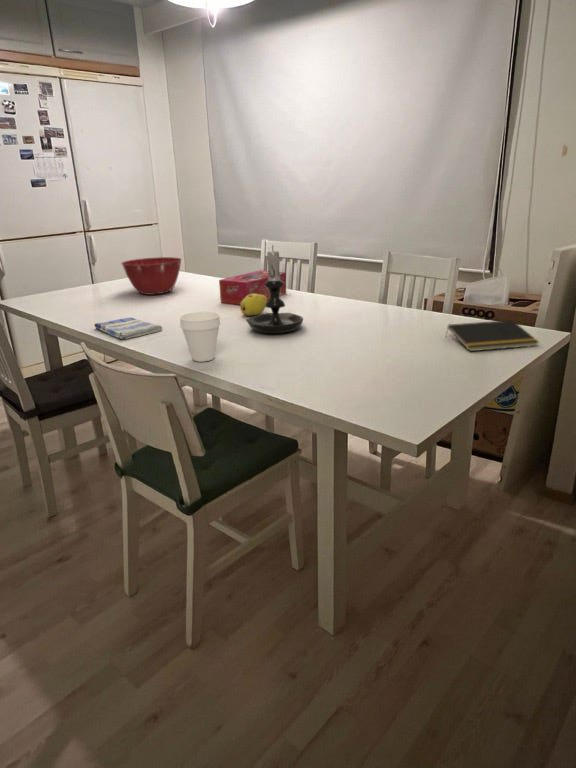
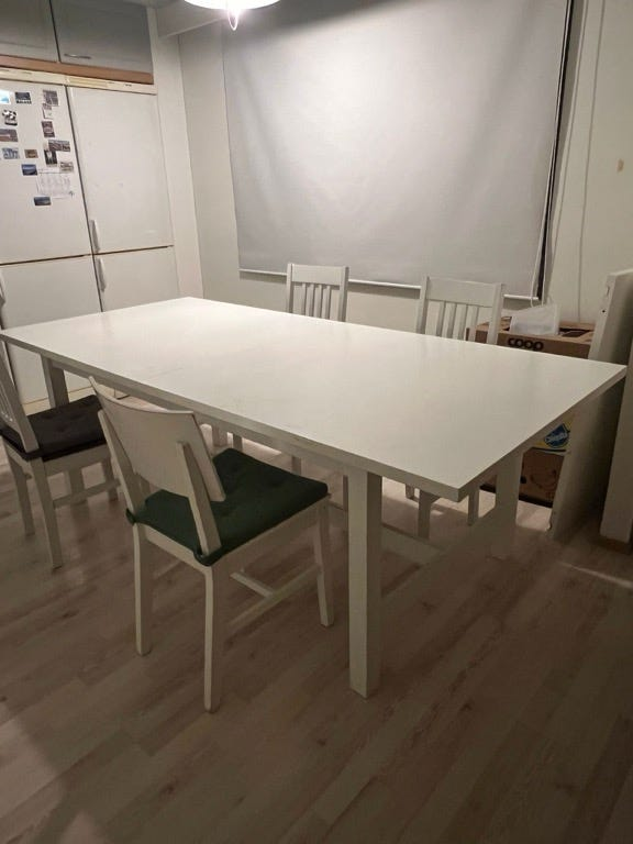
- notepad (491, 334)
- dish towel (127, 326)
- cup (201, 337)
- candle holder (273, 288)
- tissue box (253, 287)
- fruit (254, 304)
- mixing bowl (153, 276)
